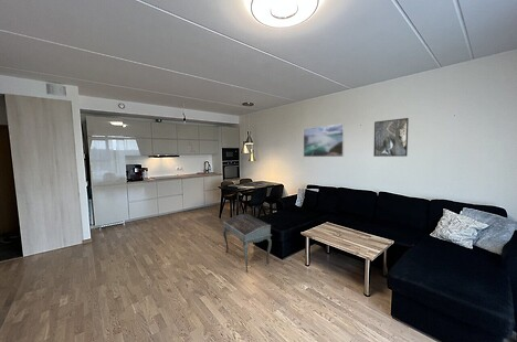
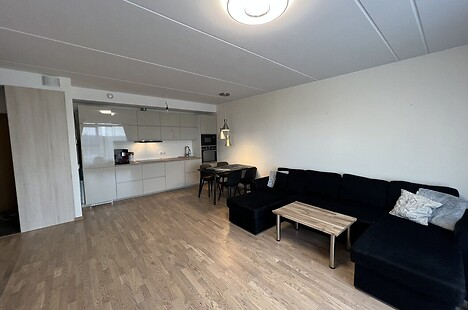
- writing desk (245, 238)
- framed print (390, 138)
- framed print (321, 141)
